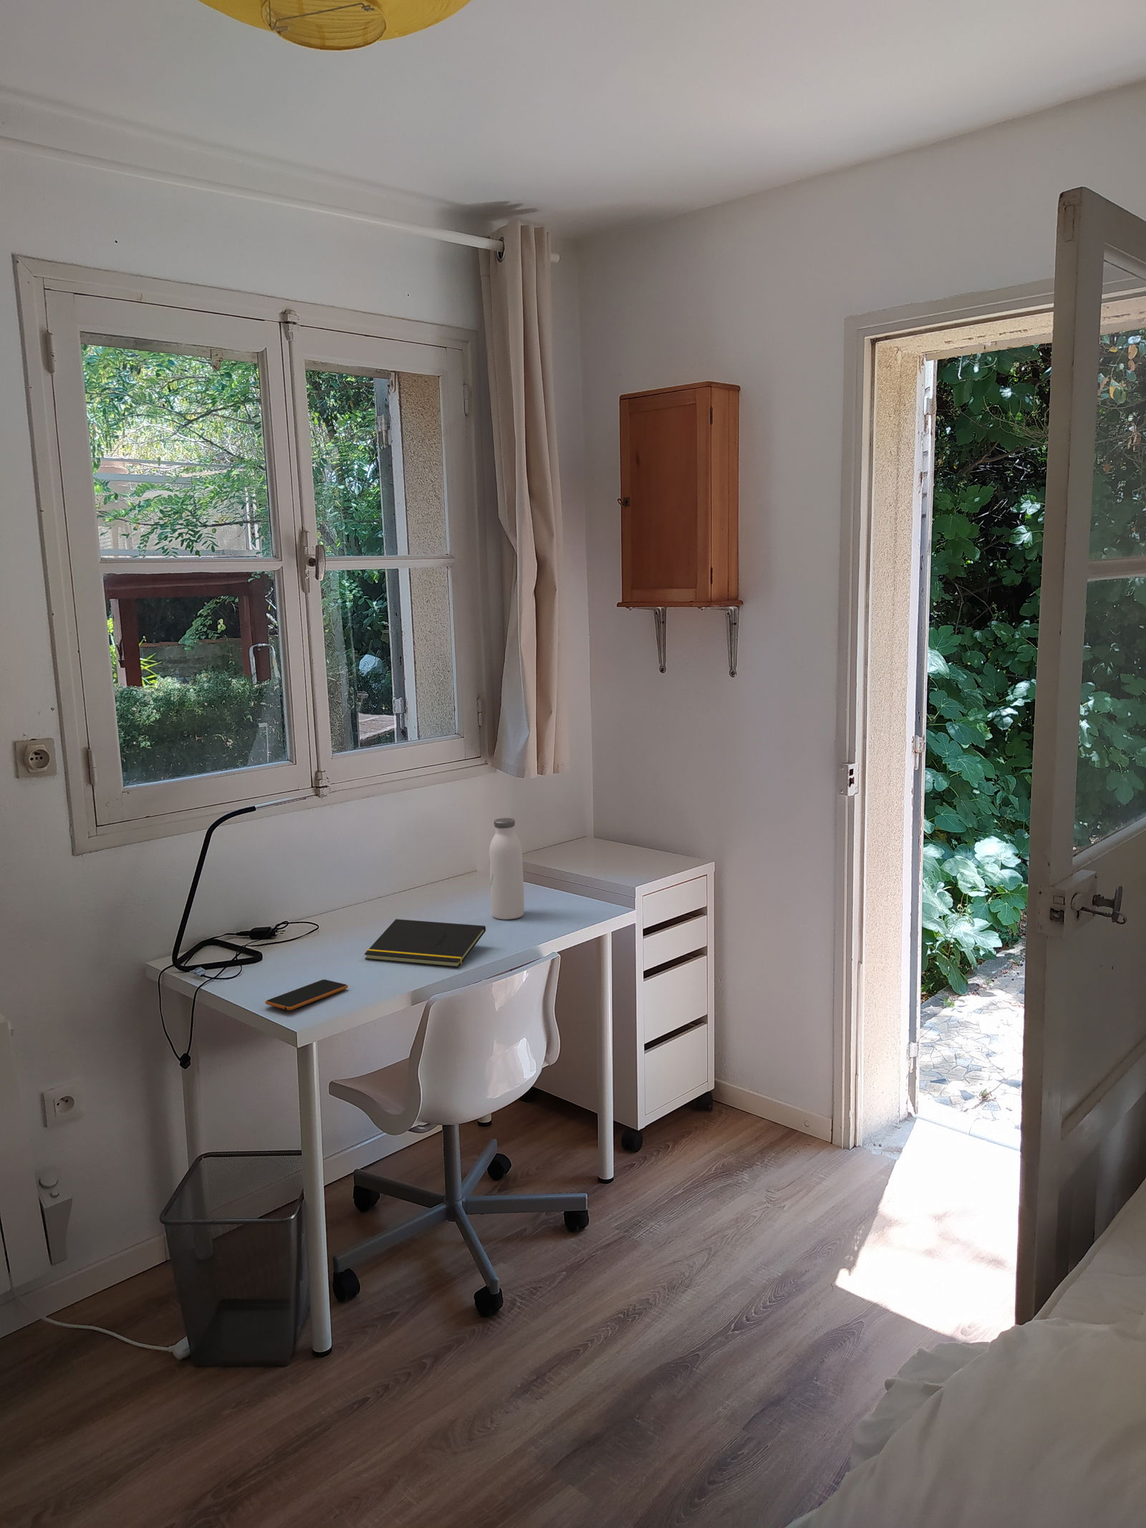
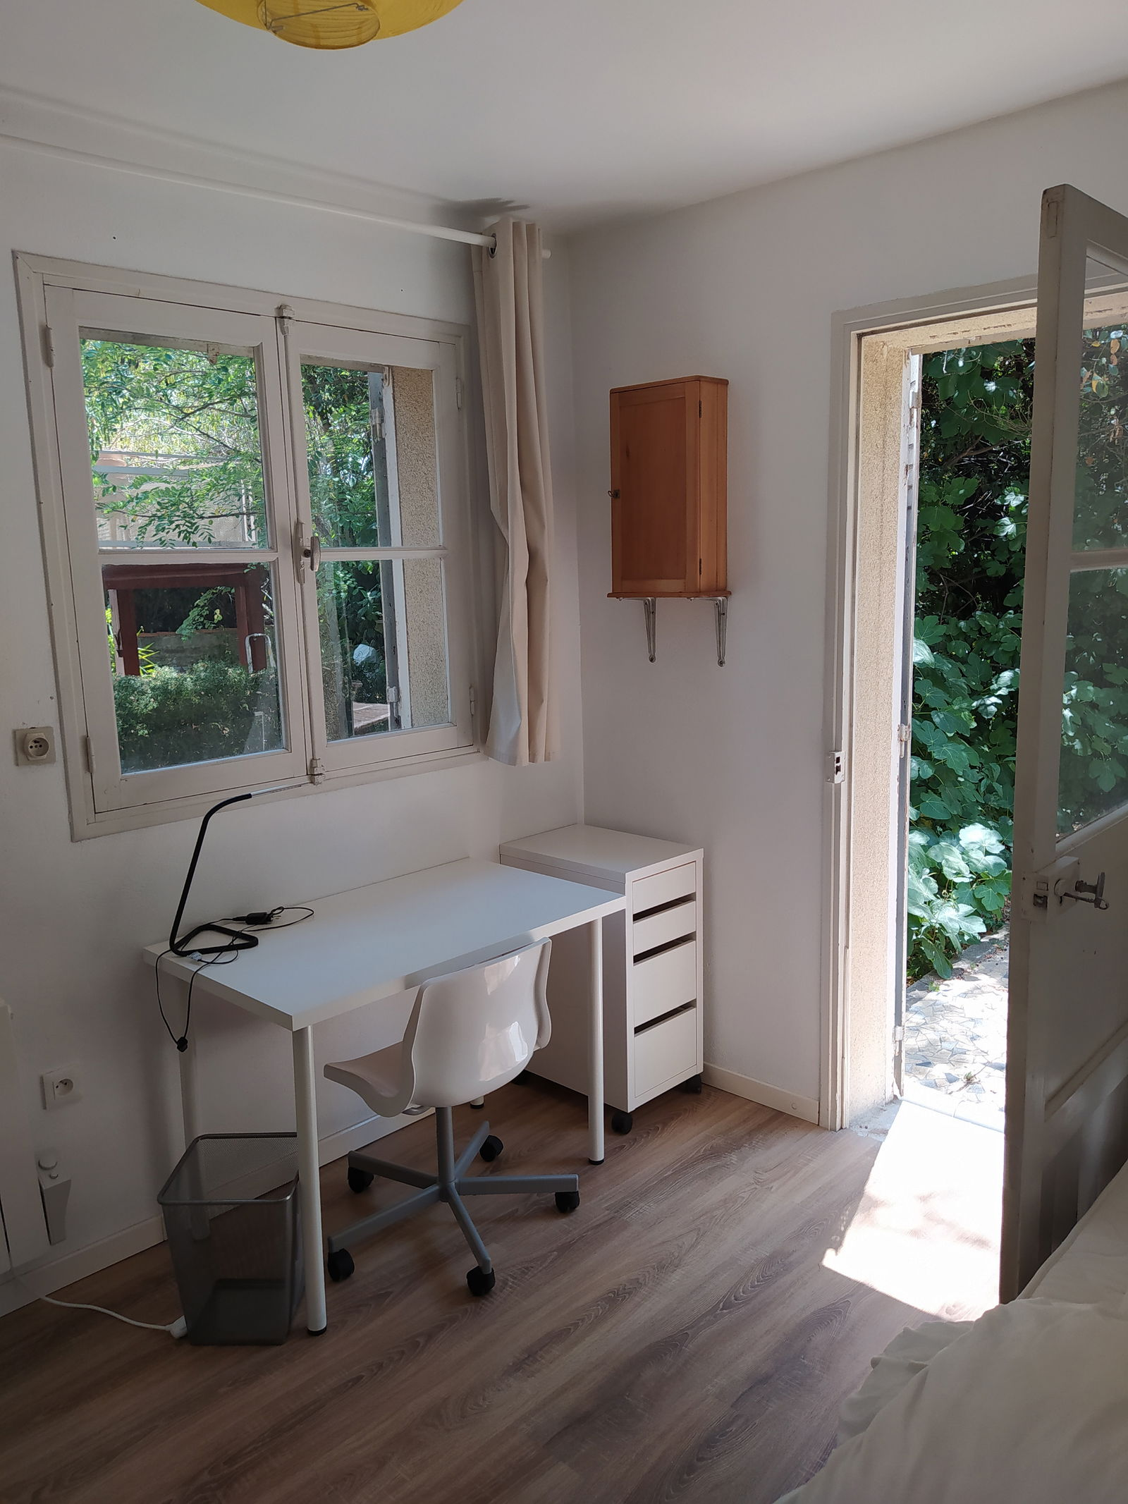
- notepad (425, 942)
- smartphone (307, 995)
- water bottle (506, 867)
